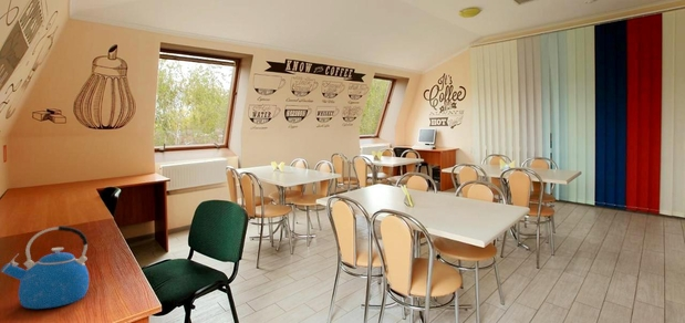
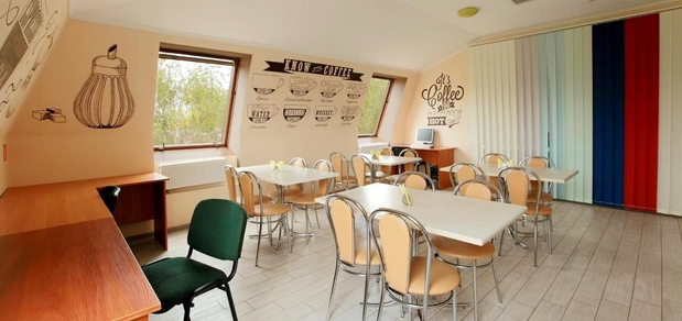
- kettle (48, 263)
